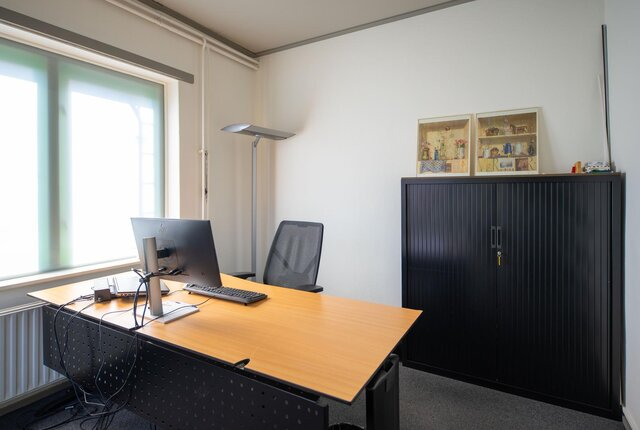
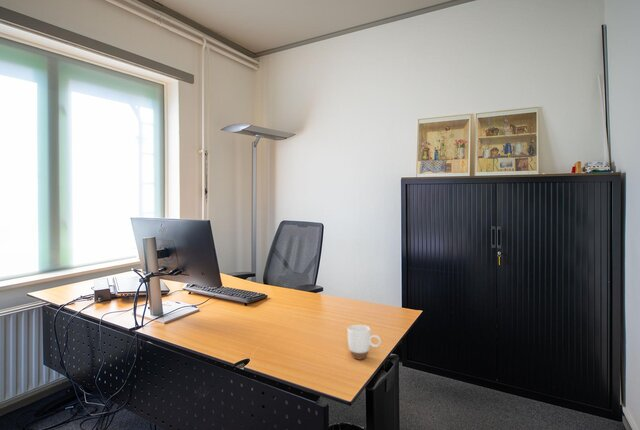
+ mug (364, 343)
